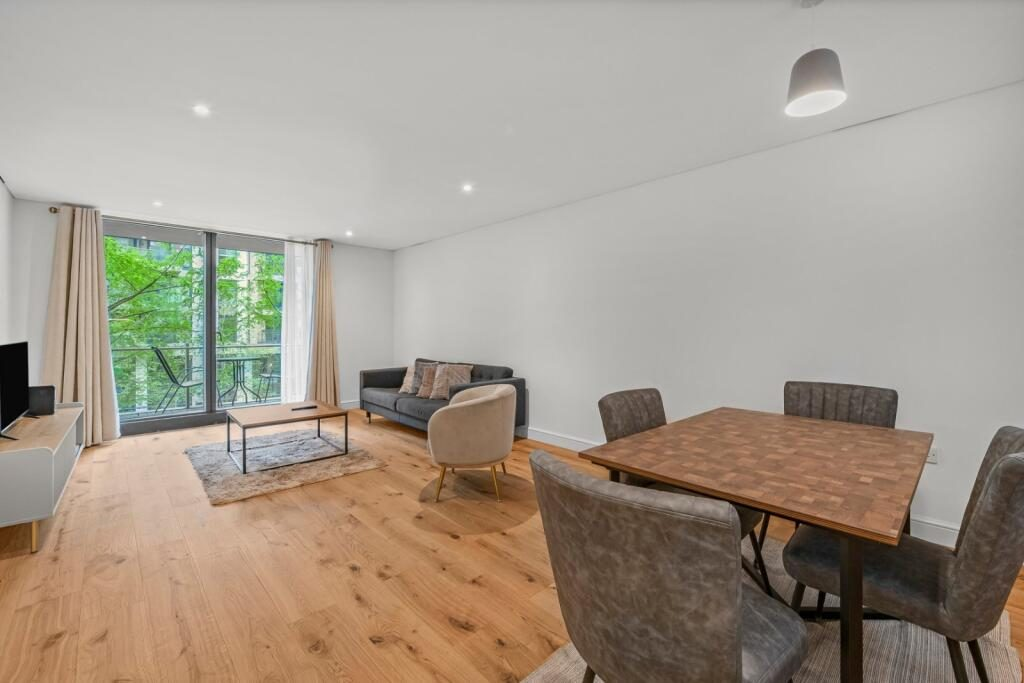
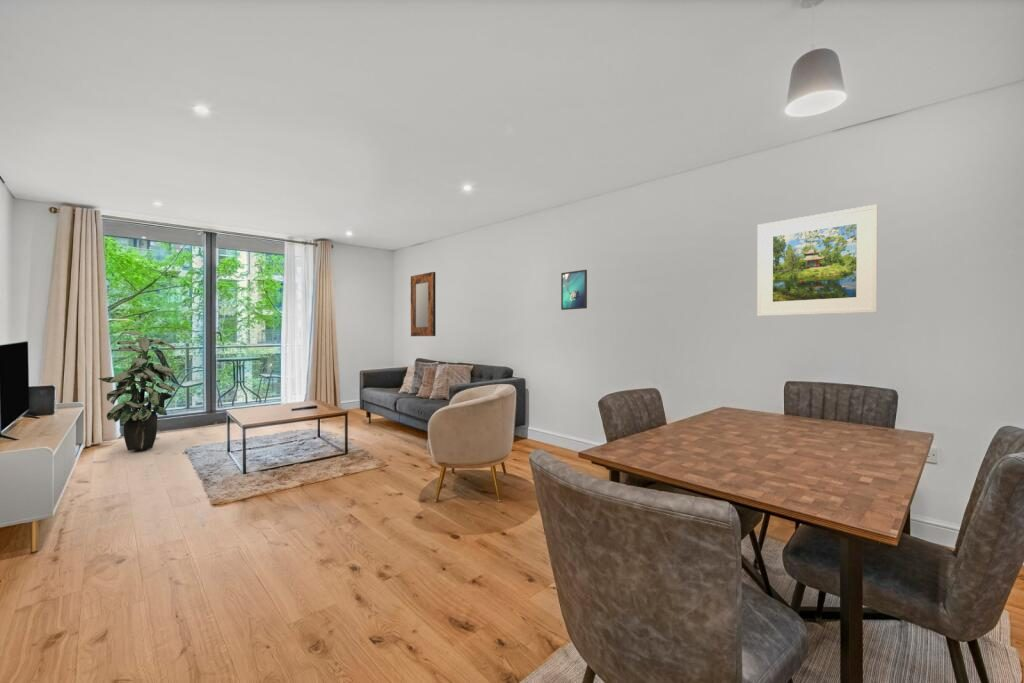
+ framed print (812, 265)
+ home mirror (422, 305)
+ indoor plant (138, 390)
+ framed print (573, 290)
